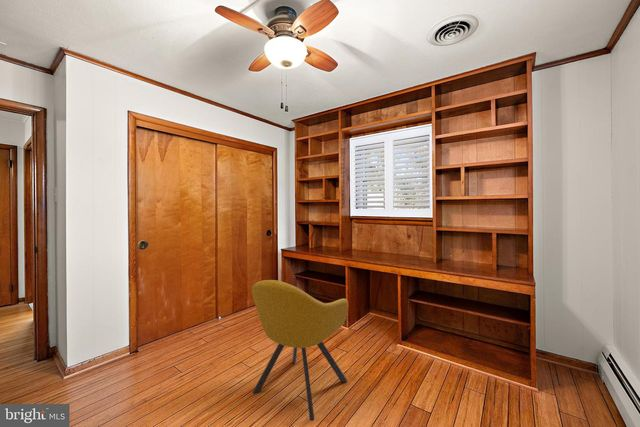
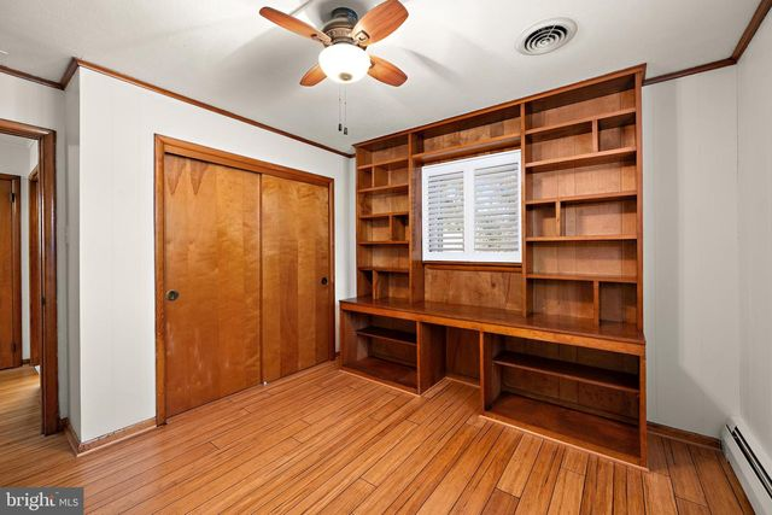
- chair (296, 331)
